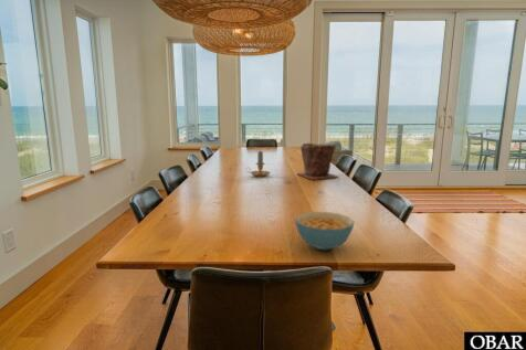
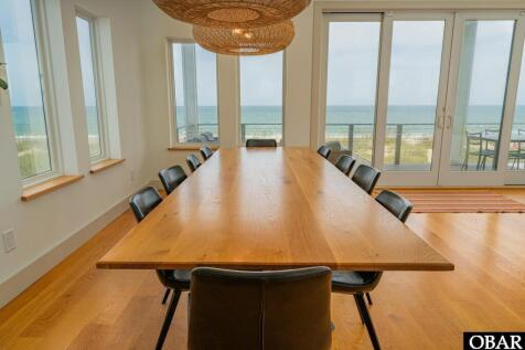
- cereal bowl (323, 233)
- plant pot (317, 159)
- candle (257, 162)
